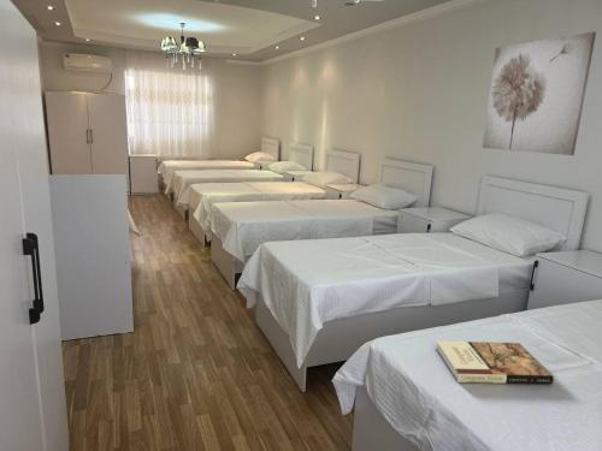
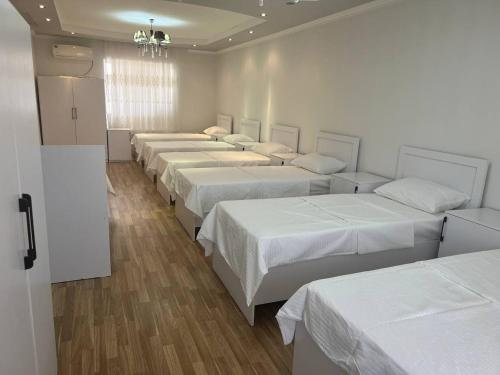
- wall art (531, 97)
- book (490, 361)
